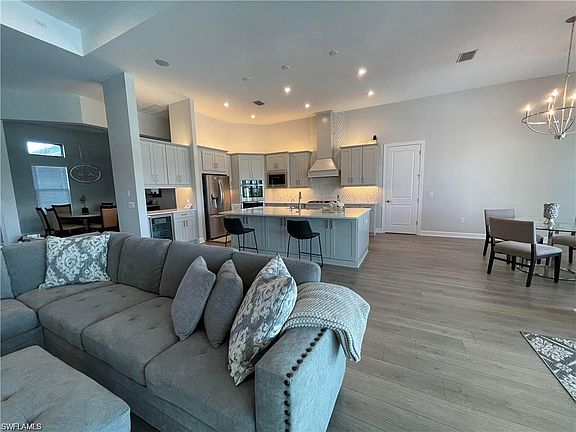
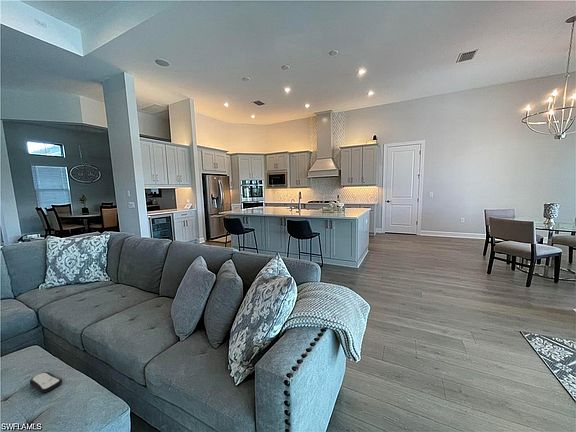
+ remote control (45, 381)
